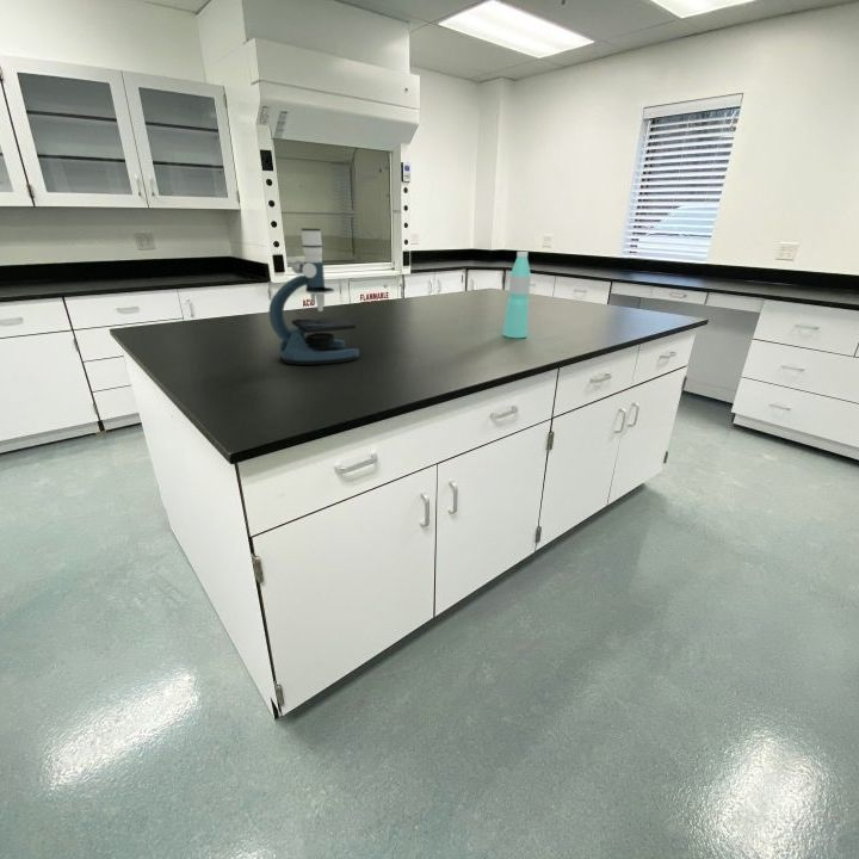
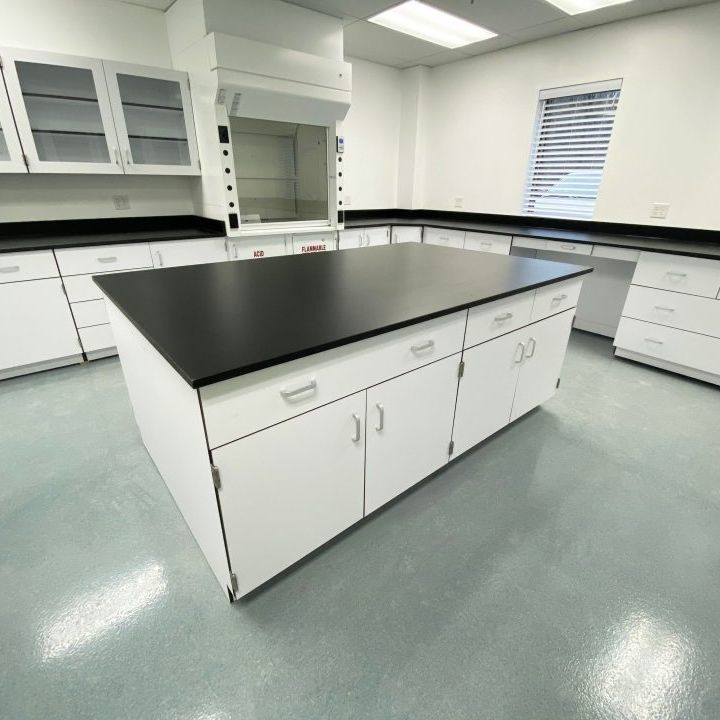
- water bottle (518, 295)
- microscope (311, 296)
